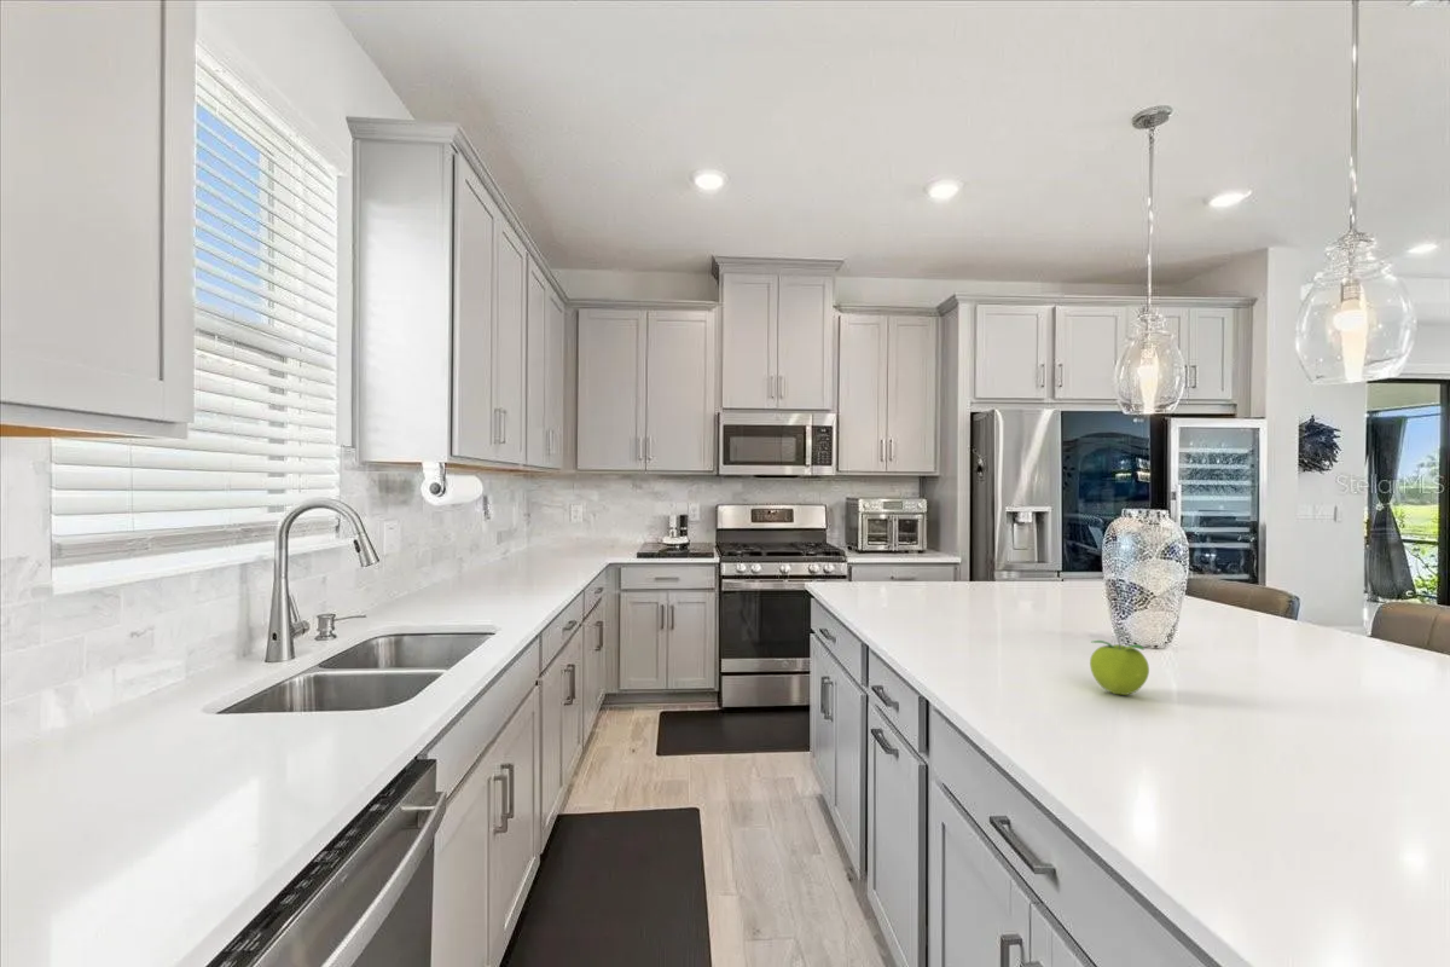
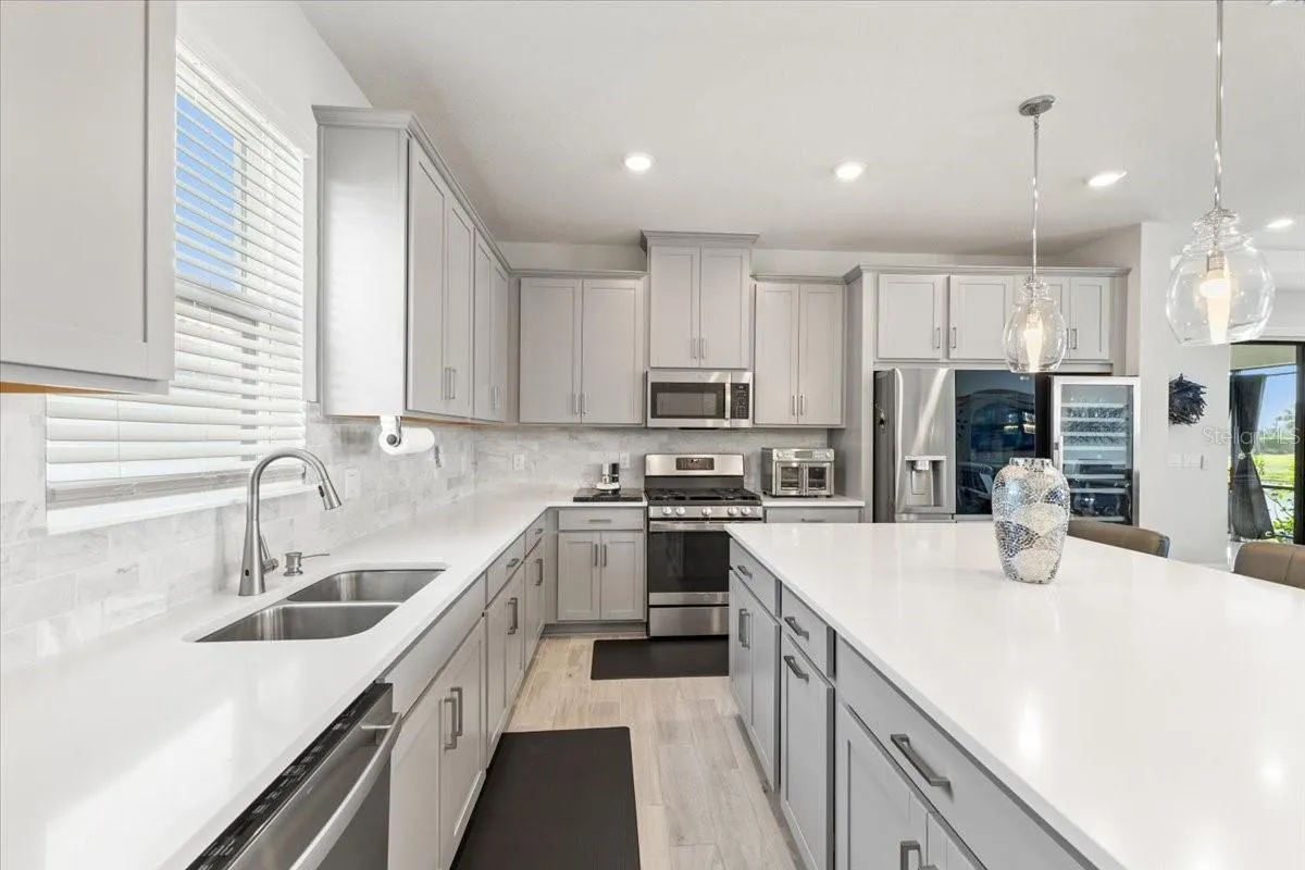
- fruit (1119, 666)
